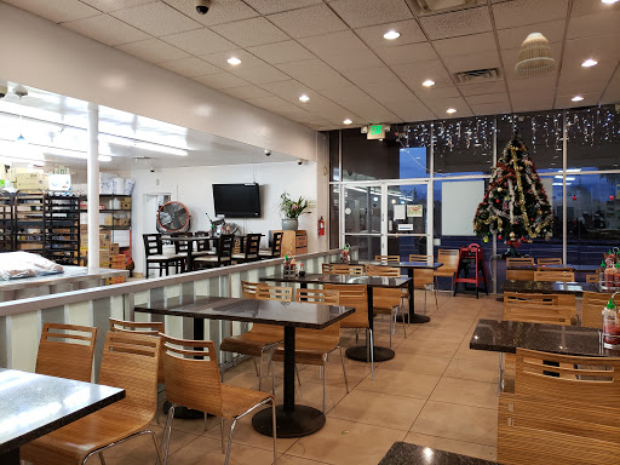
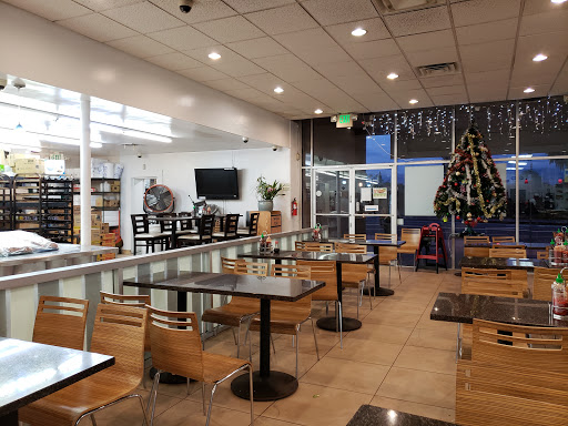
- lamp shade (535, 52)
